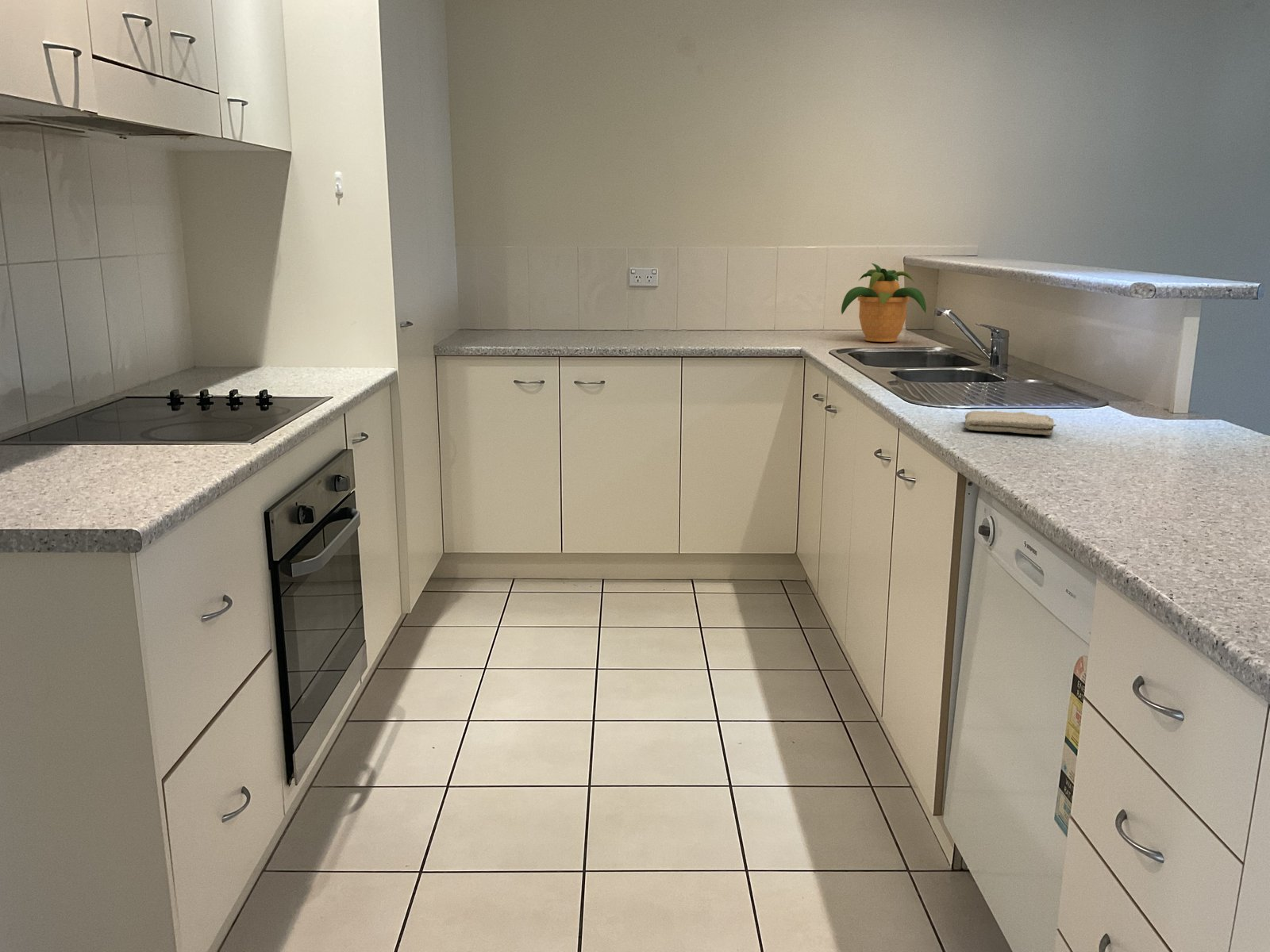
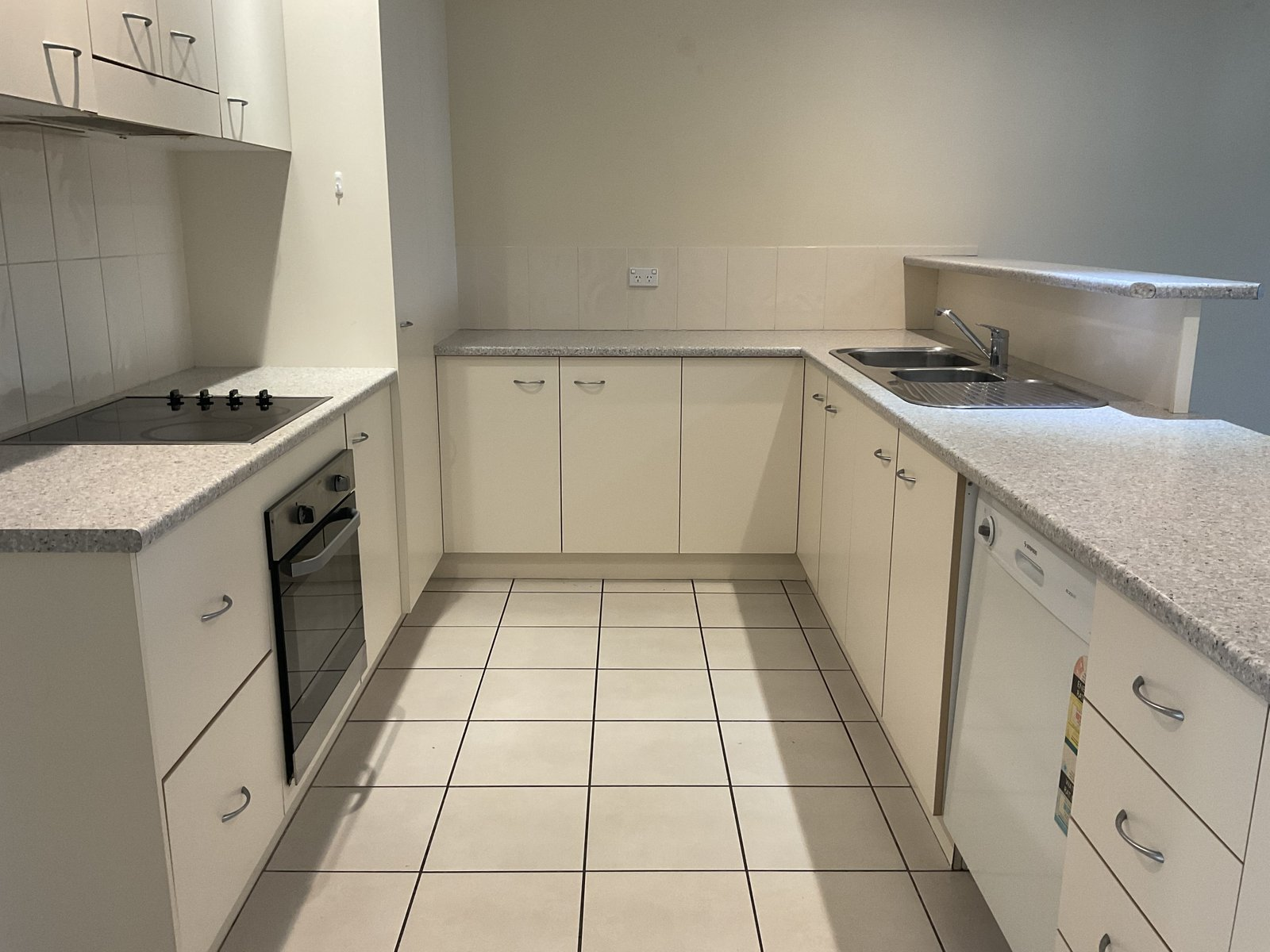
- potted plant (883, 301)
- washcloth (1009, 421)
